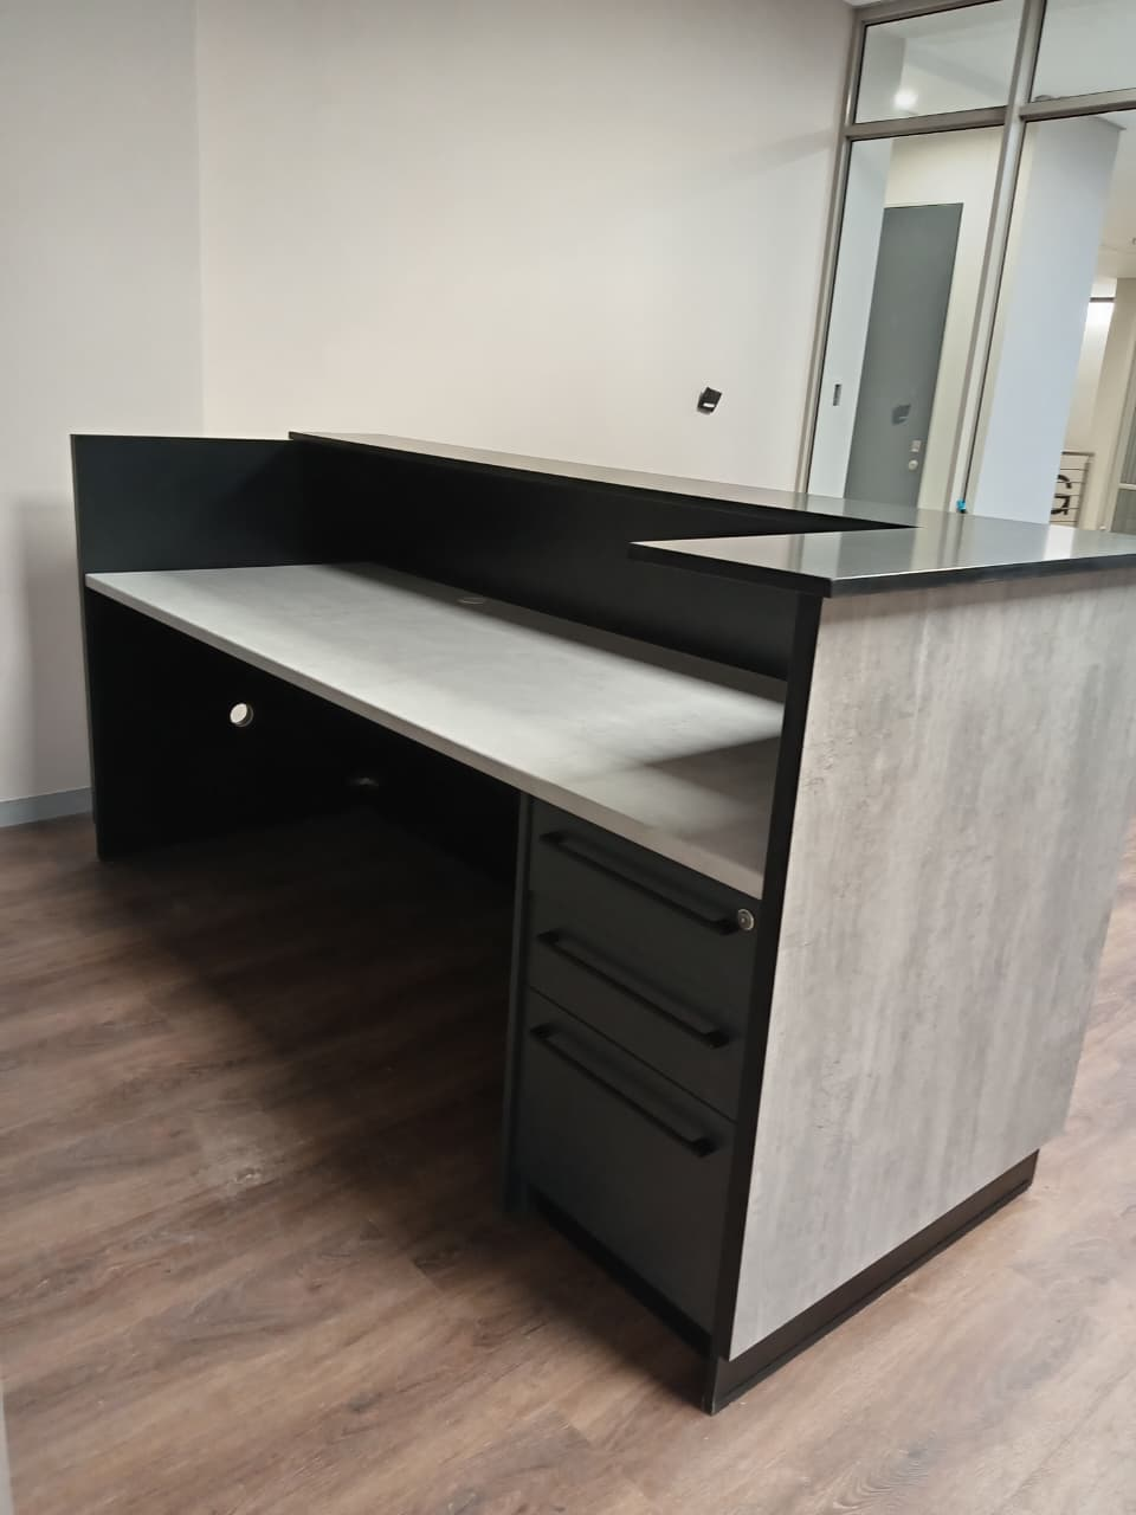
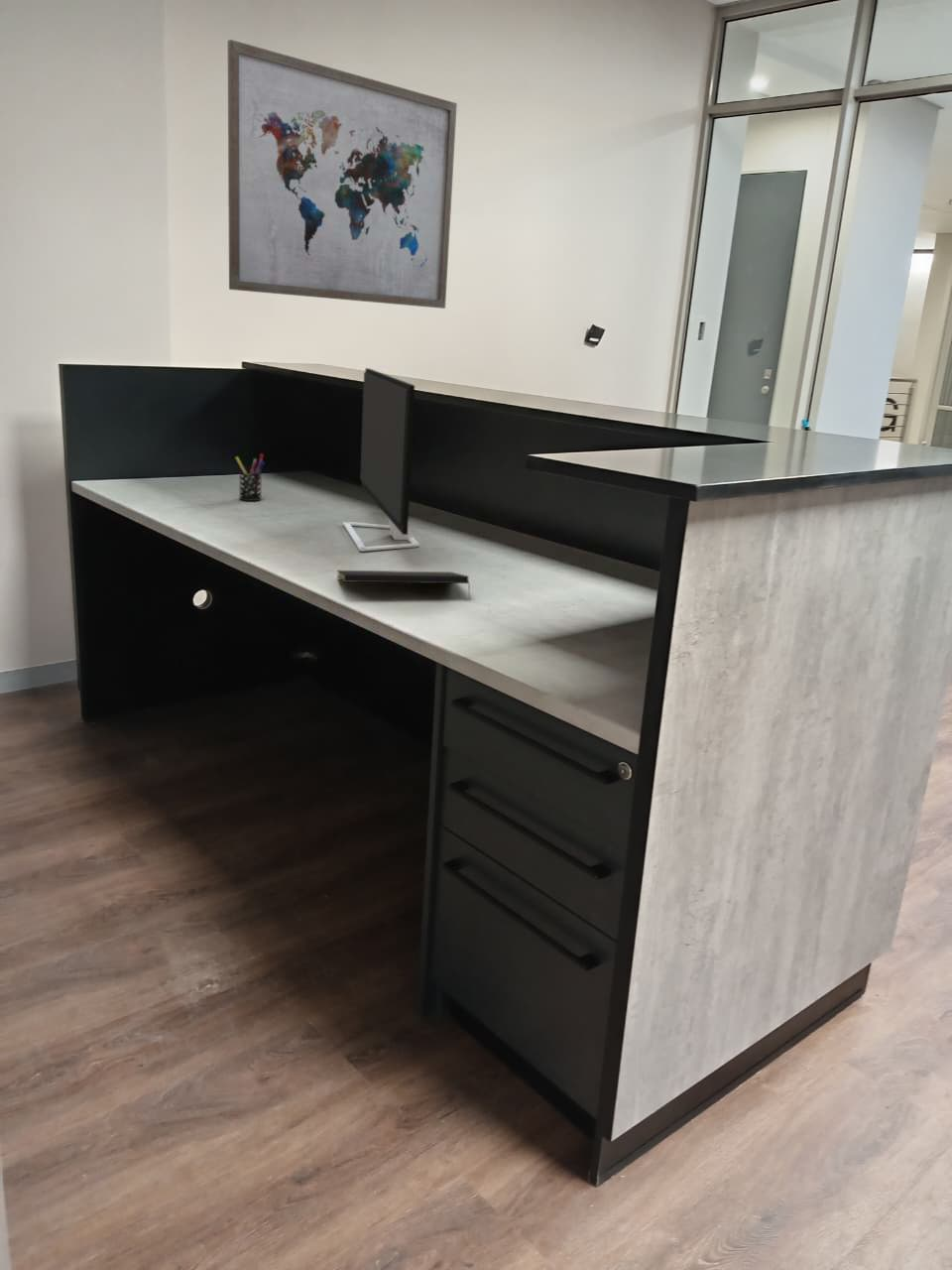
+ monitor (384, 457)
+ notepad (401, 576)
+ pen holder (252, 475)
+ wall art (349, 190)
